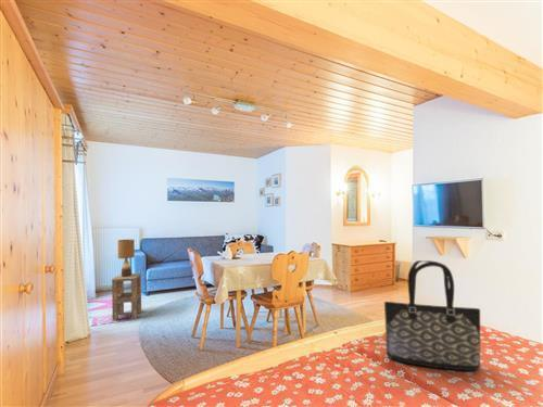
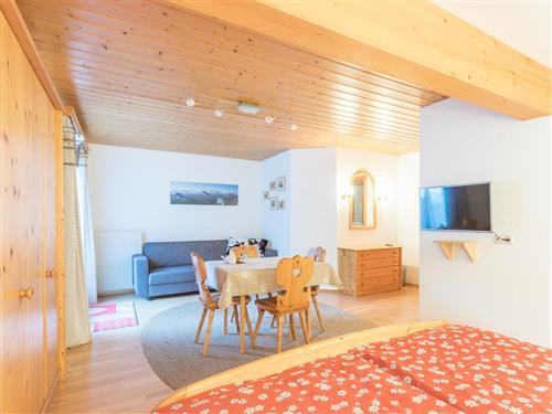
- tote bag (430, 311)
- side table (127, 295)
- table lamp (126, 257)
